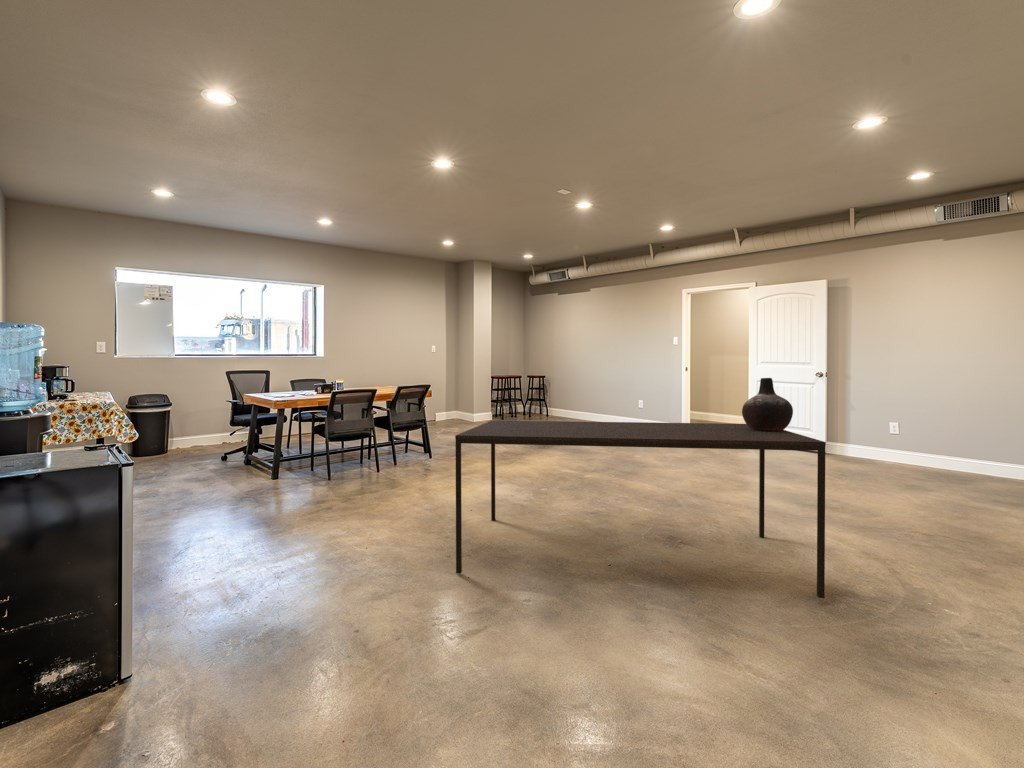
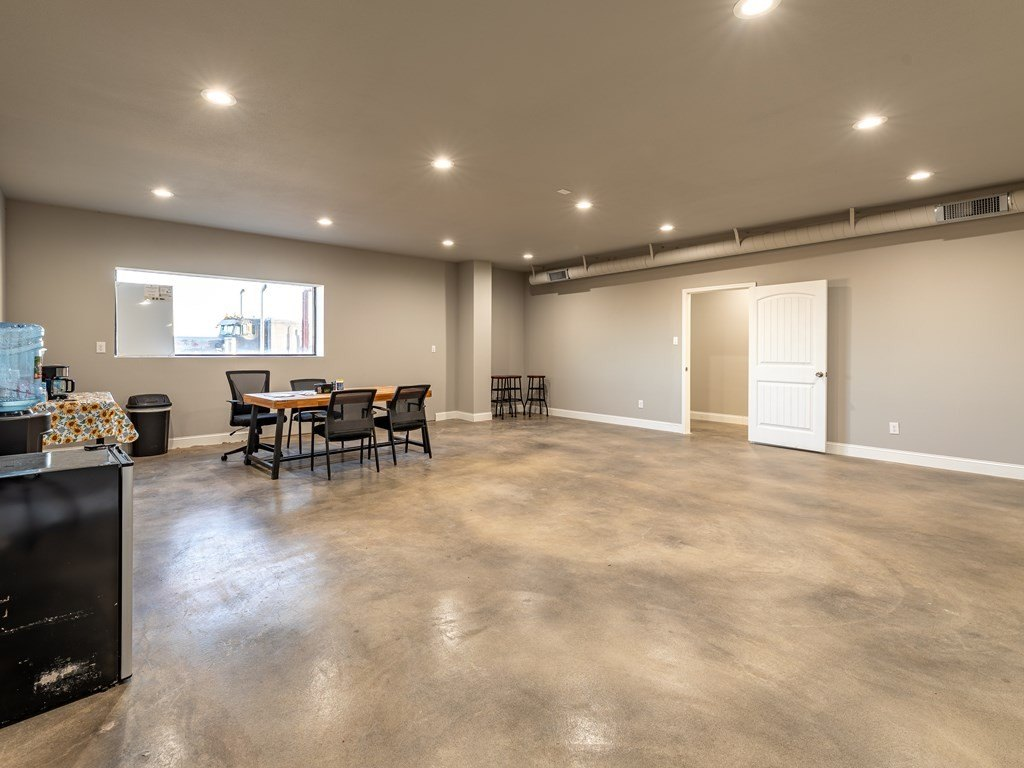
- dining table (624, 446)
- vase (767, 403)
